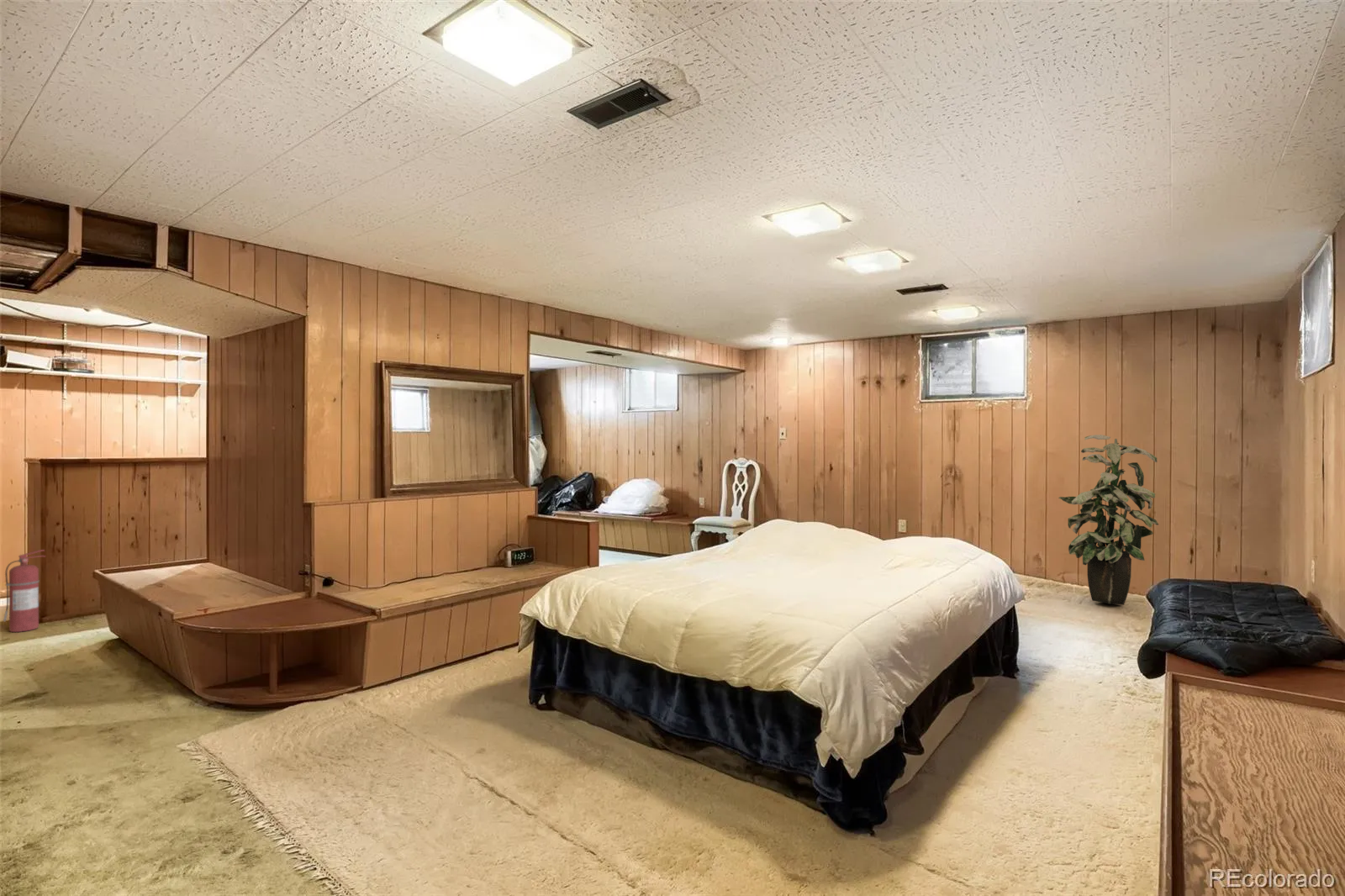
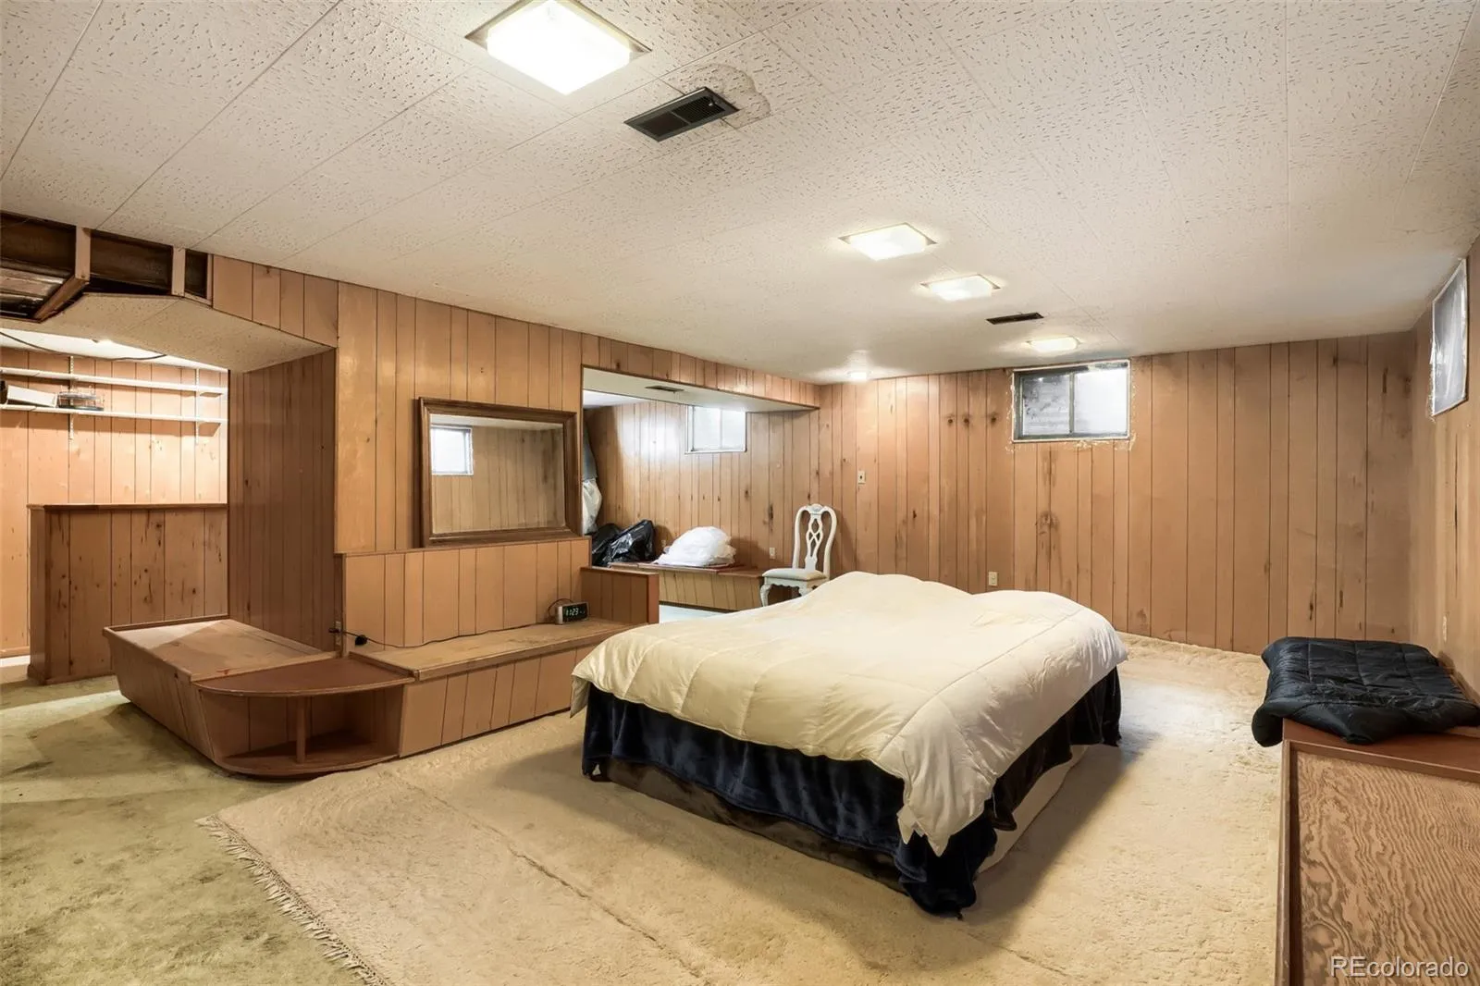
- fire extinguisher (24, 590)
- indoor plant (1105, 518)
